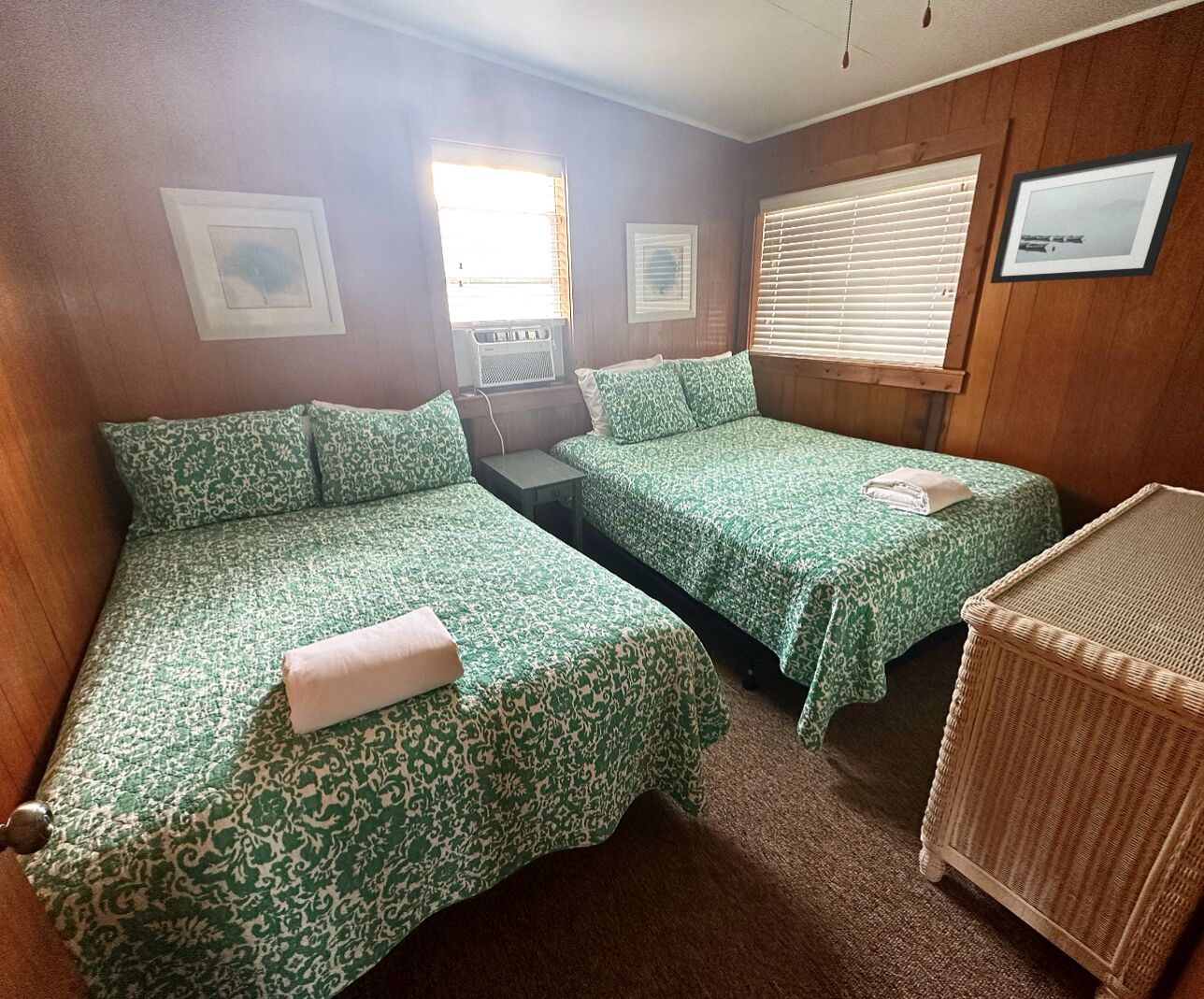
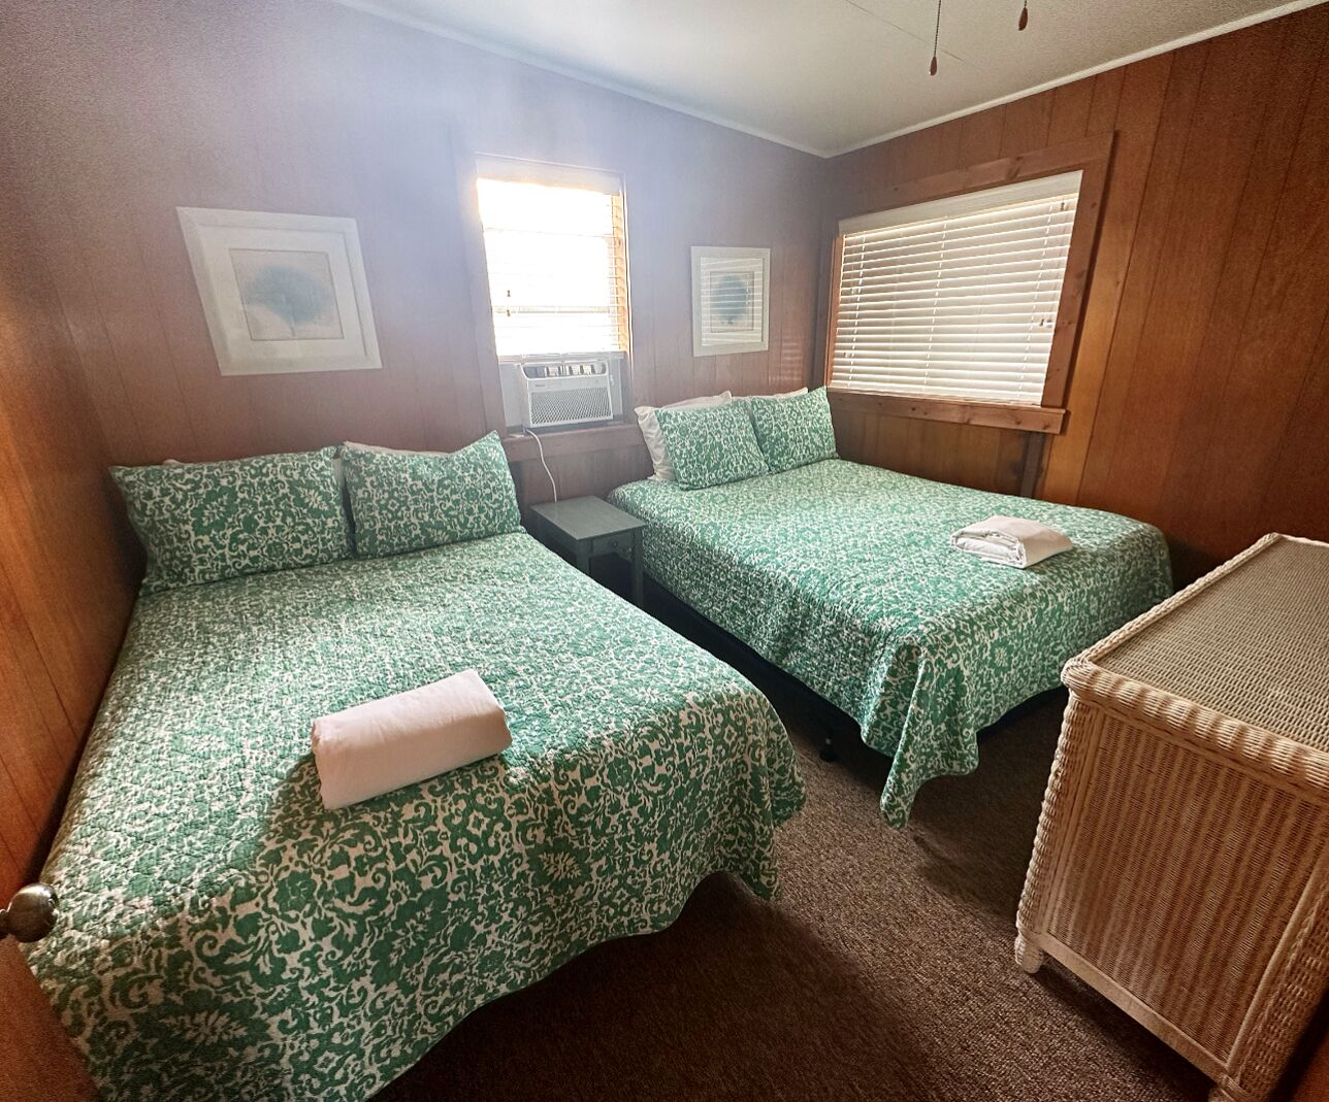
- wall art (1079, 221)
